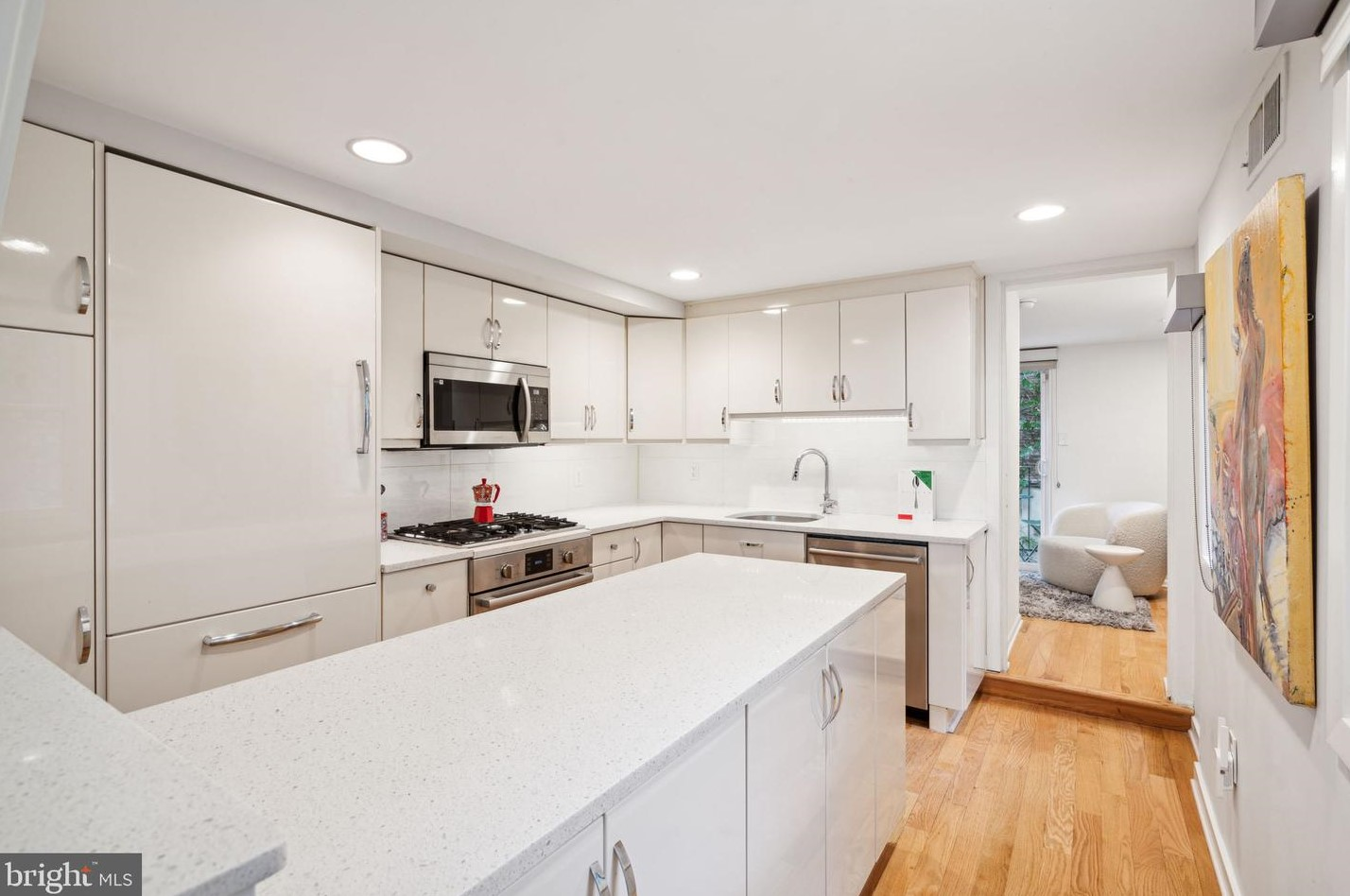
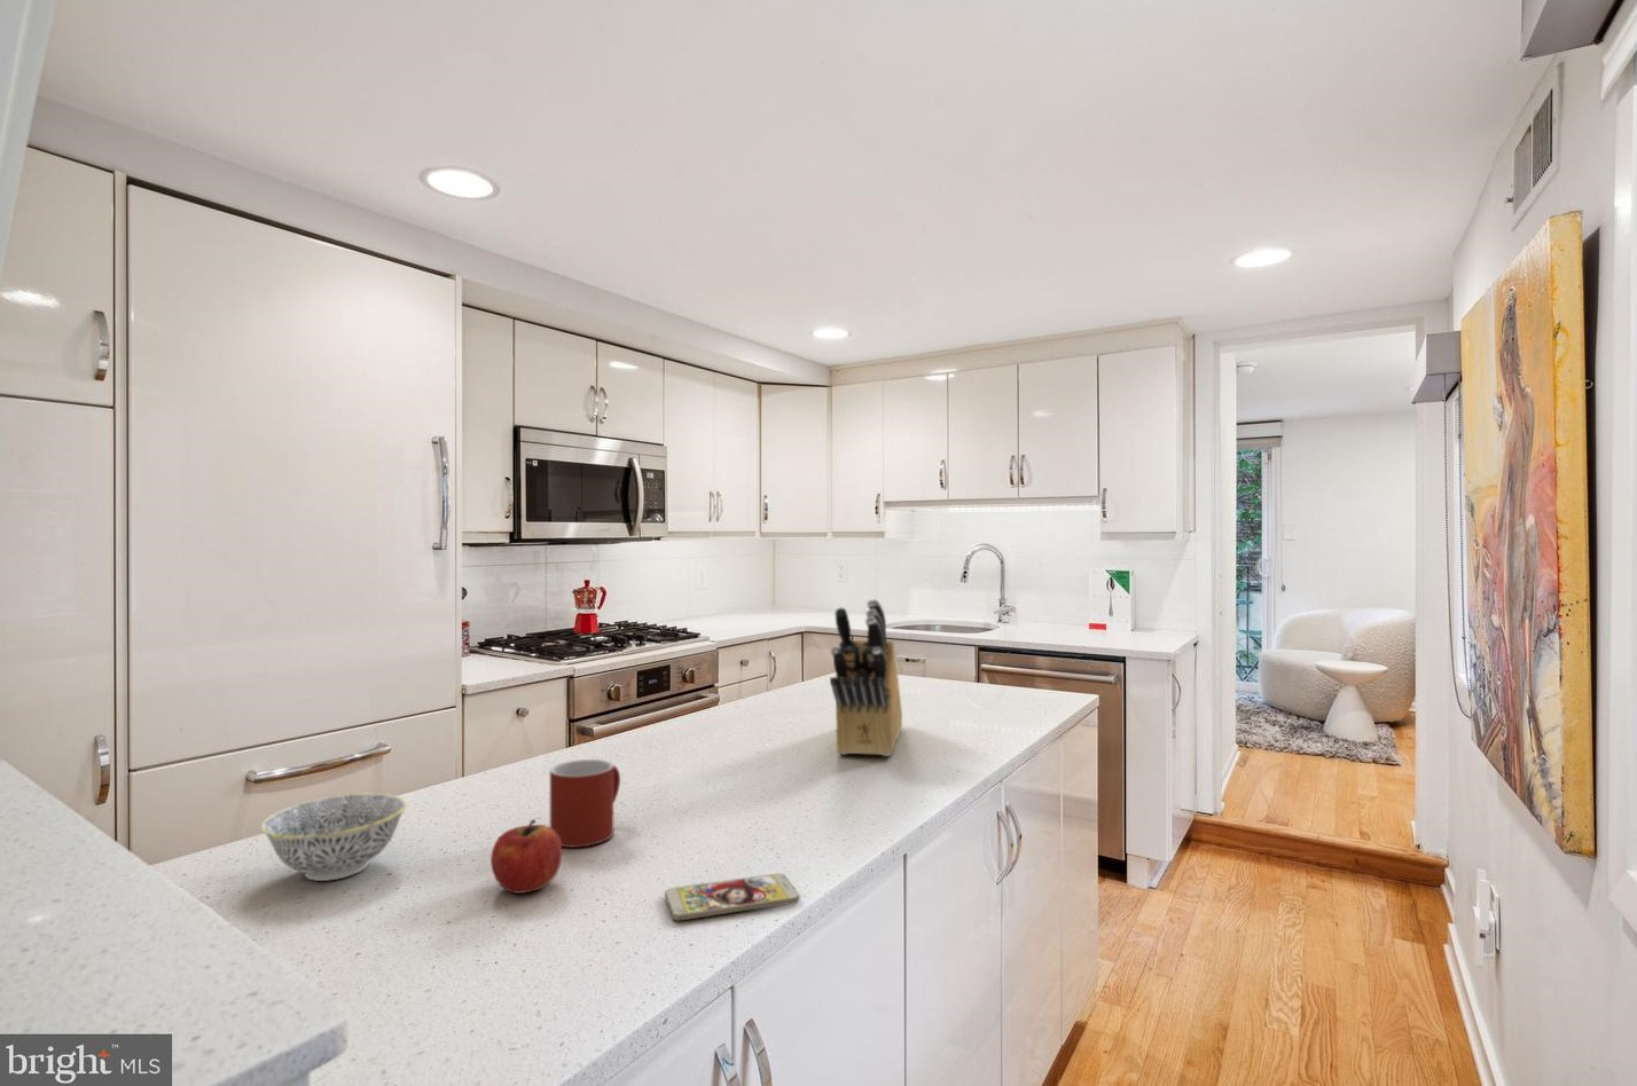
+ mug (588, 798)
+ smartphone (731, 894)
+ bowl (336, 841)
+ knife block (868, 670)
+ fruit (526, 853)
